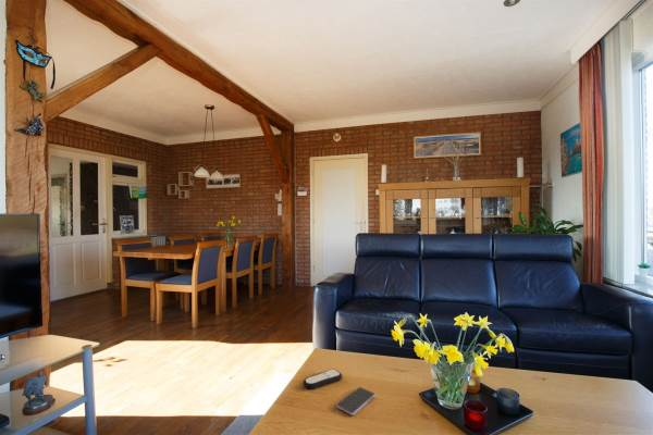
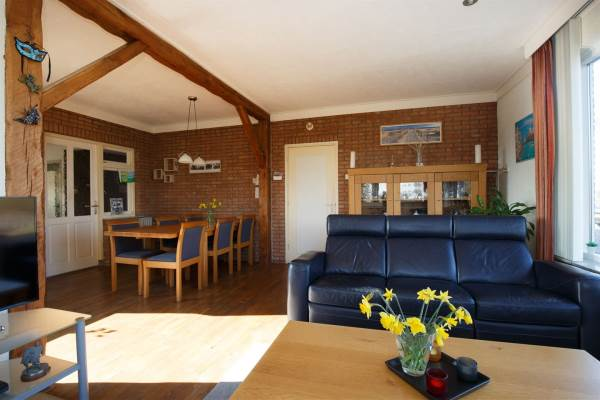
- smartphone (356, 400)
- remote control (322, 377)
